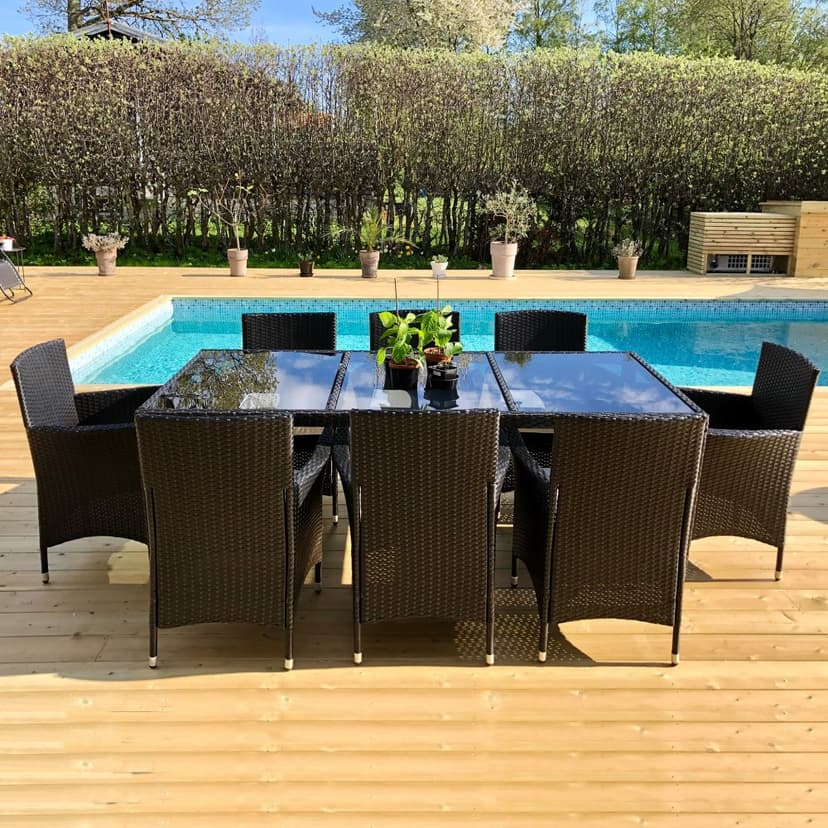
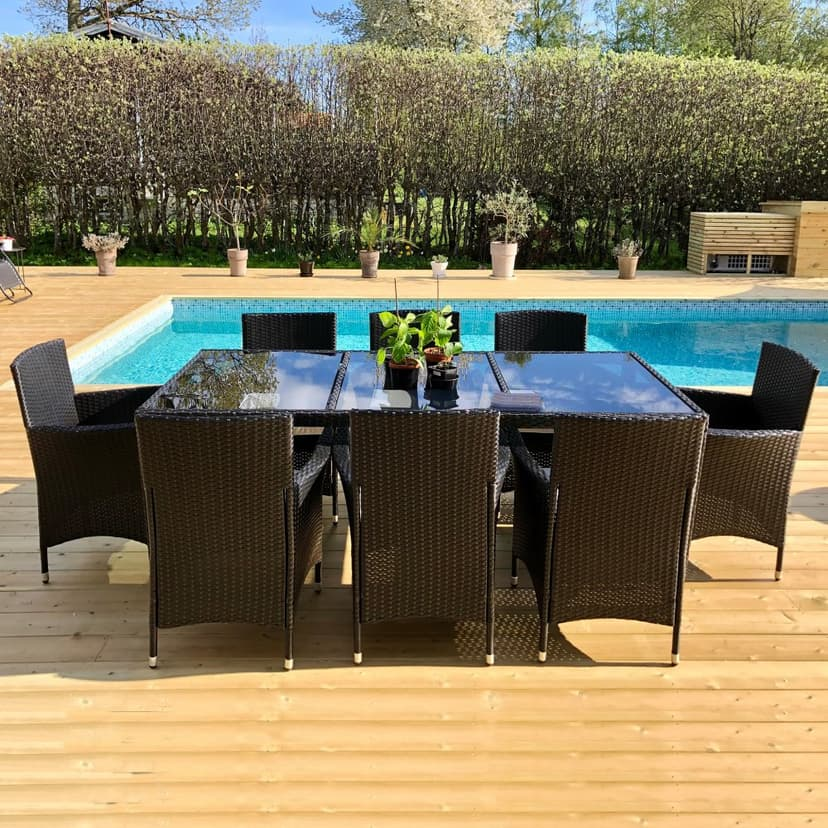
+ dish towel (515, 400)
